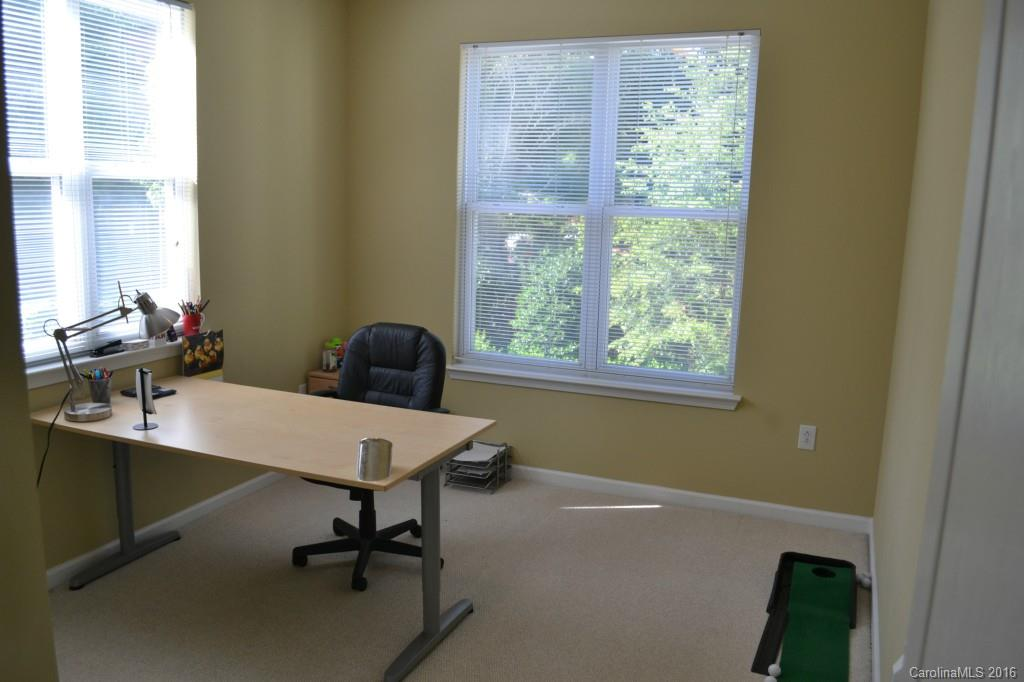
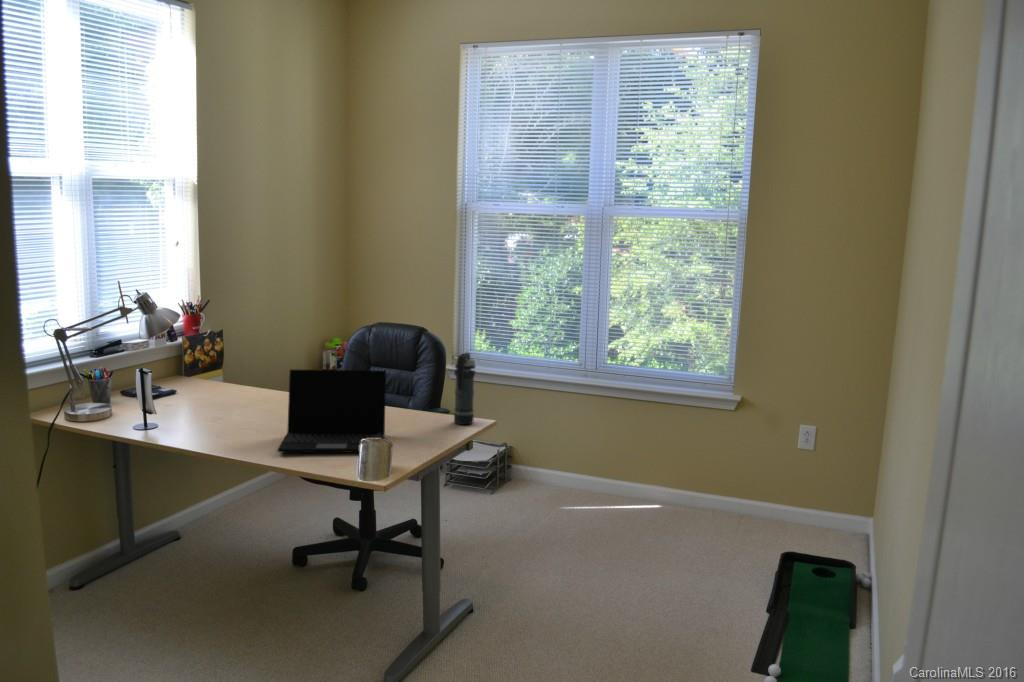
+ smoke grenade (463, 388)
+ laptop (334, 409)
